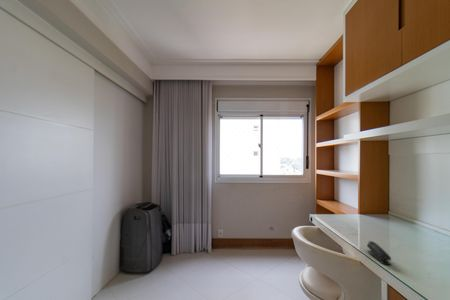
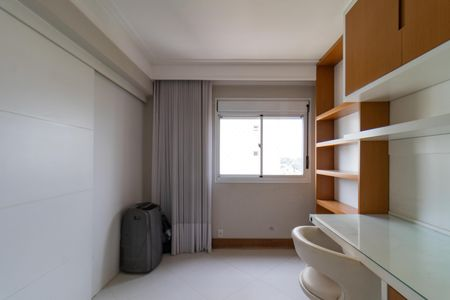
- stapler (378, 252)
